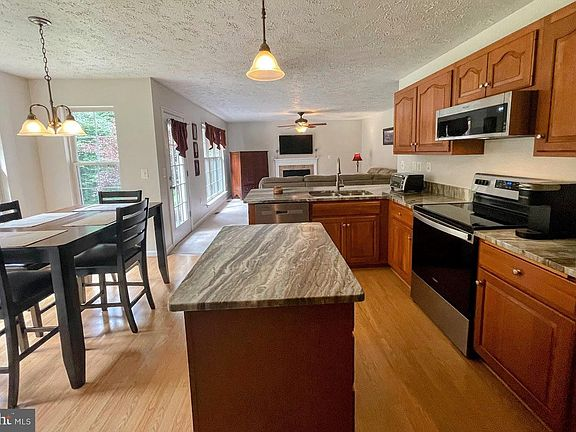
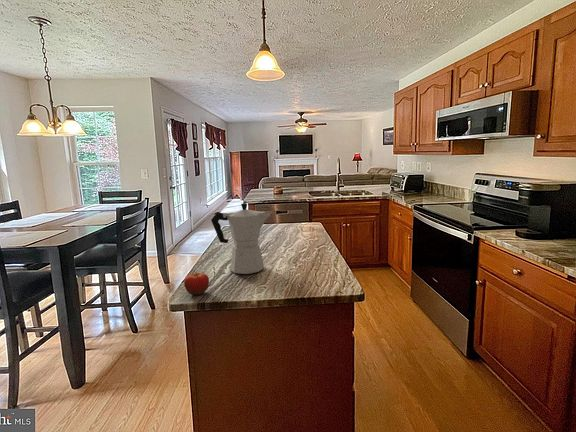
+ moka pot (241, 236)
+ fruit (196, 281)
